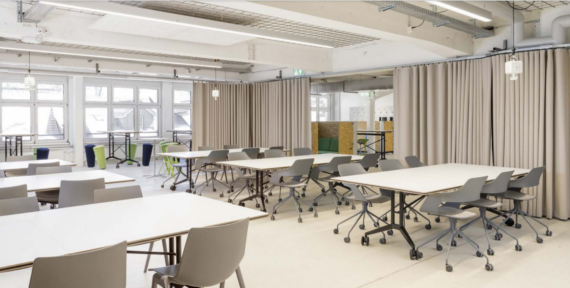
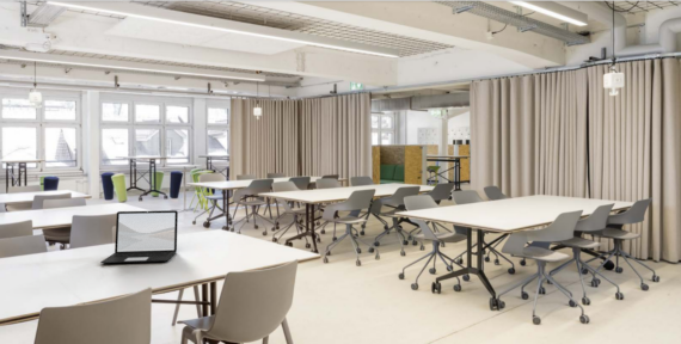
+ laptop (141, 235)
